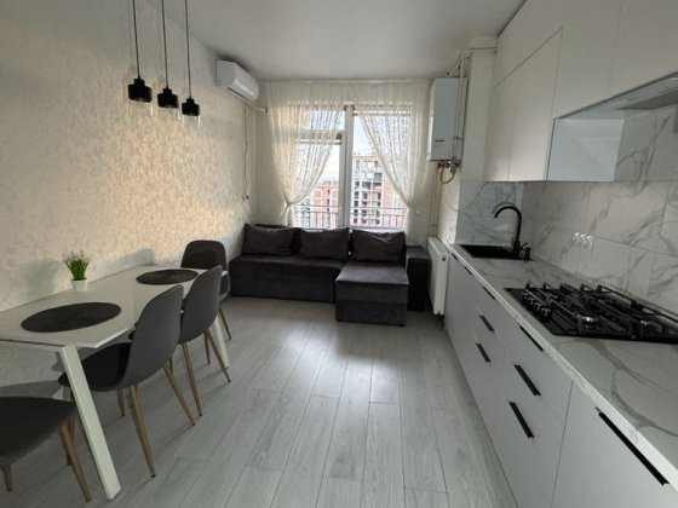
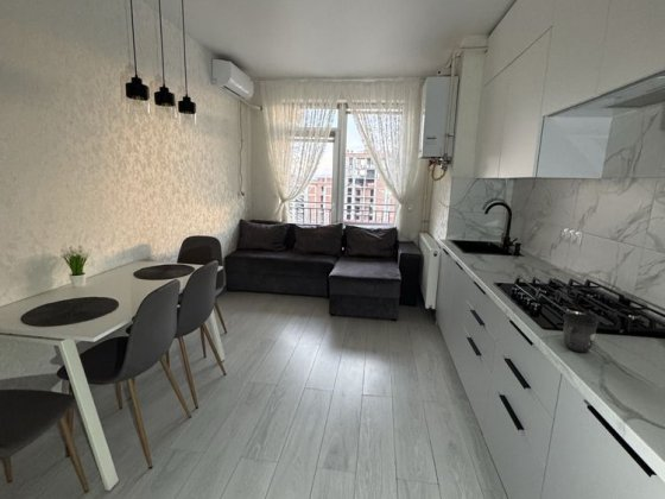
+ mug (576, 334)
